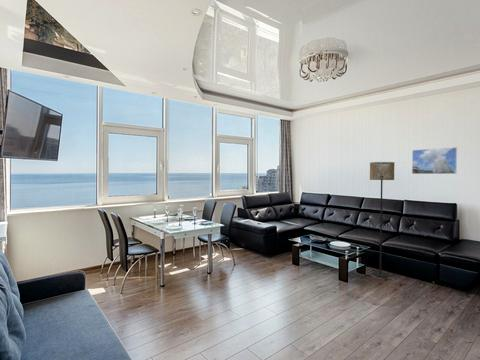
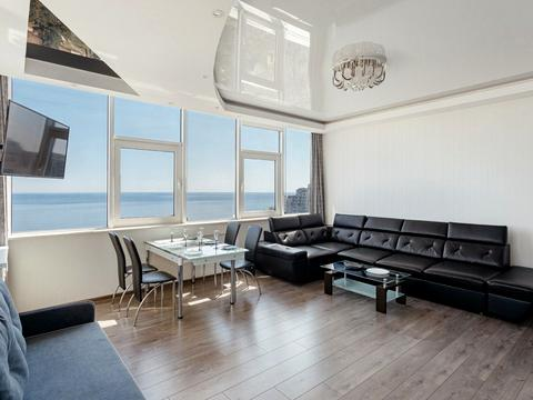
- floor lamp (381, 218)
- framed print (433, 161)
